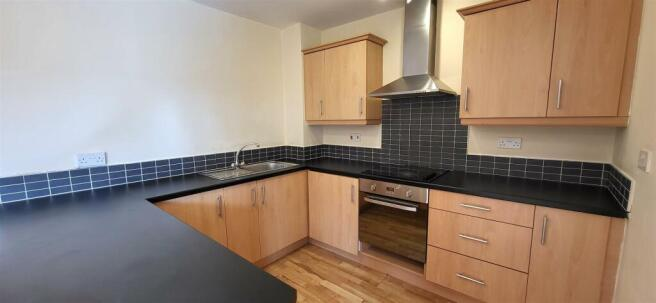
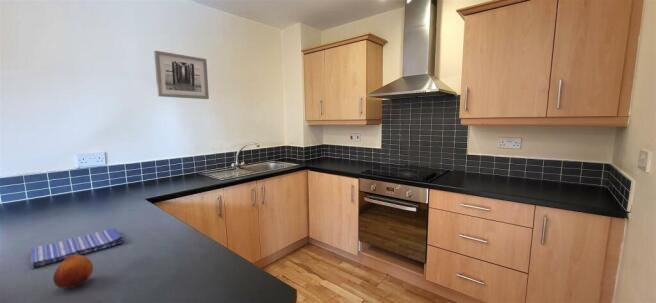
+ fruit (73, 270)
+ wall art (183, 76)
+ dish towel (78, 243)
